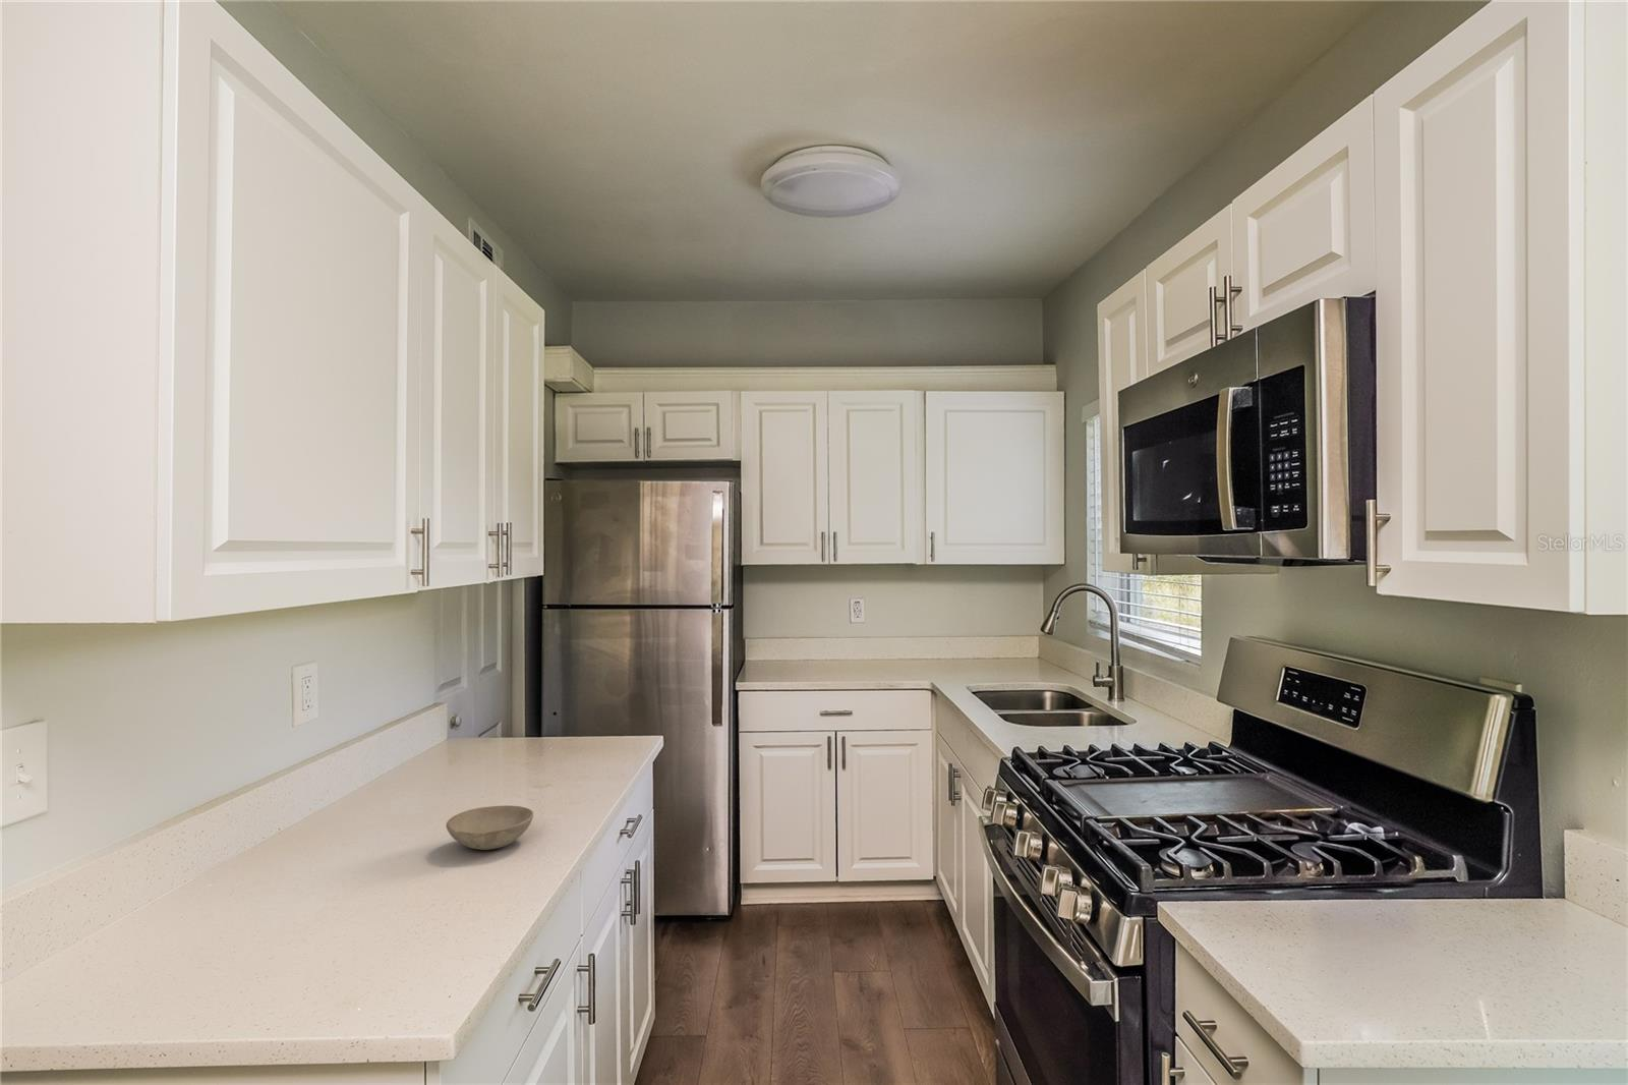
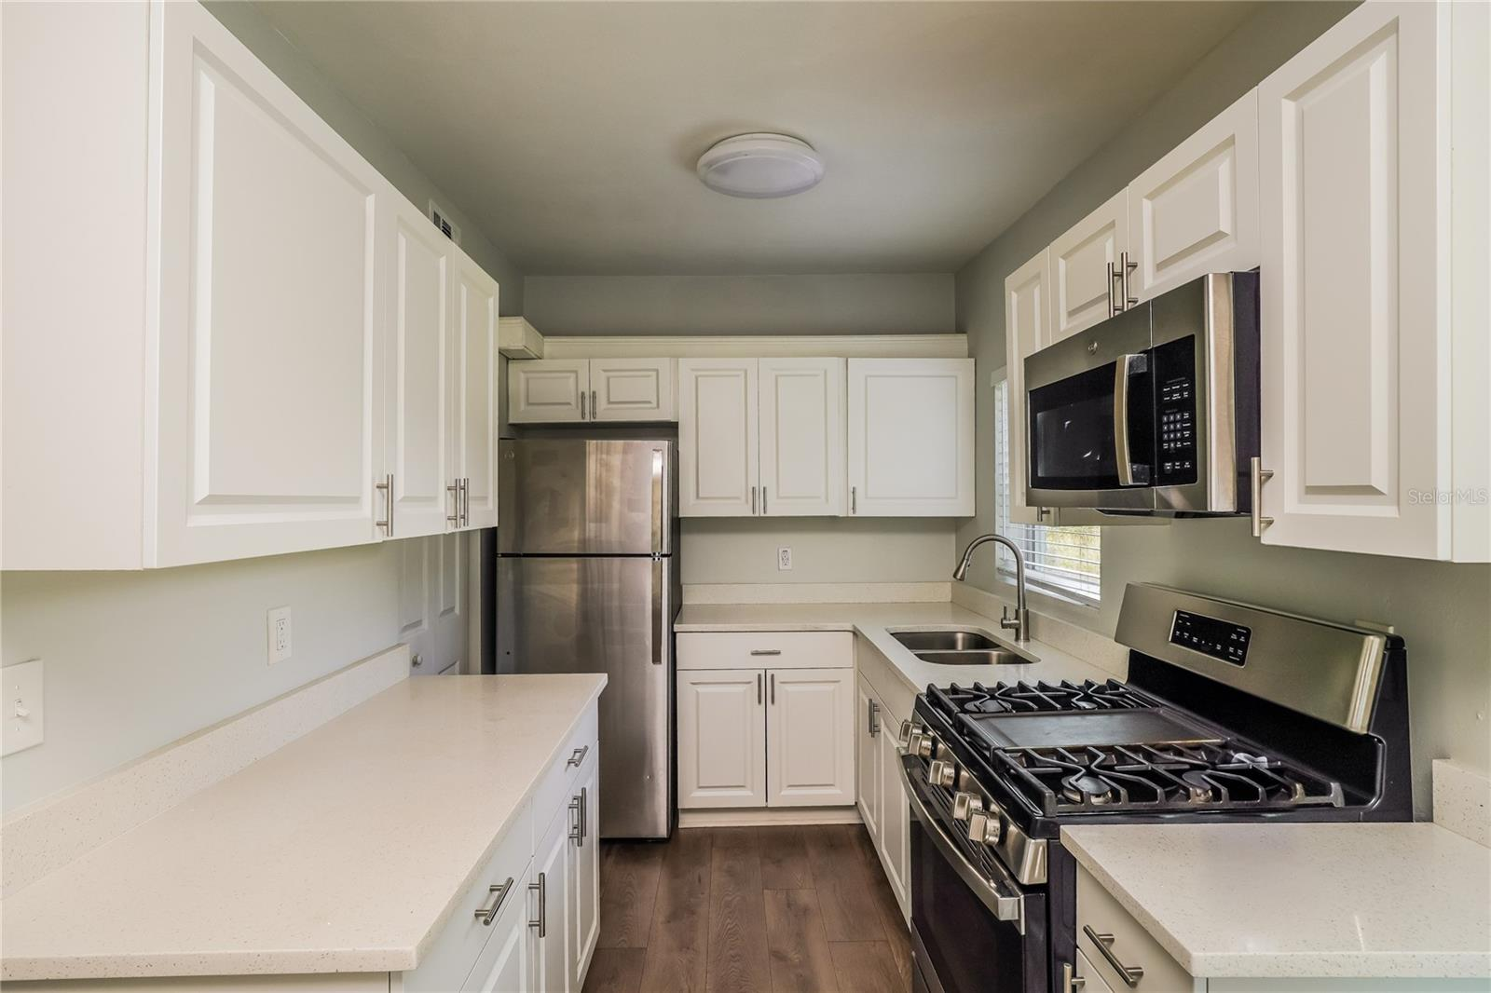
- bowl (489, 829)
